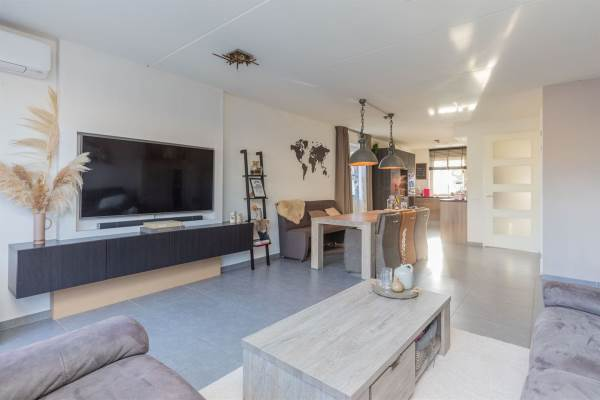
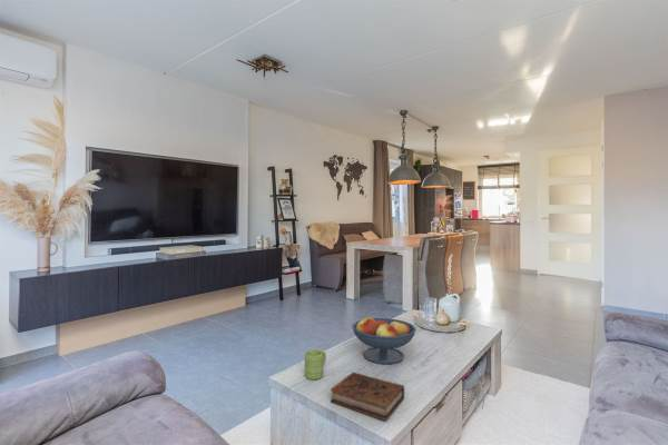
+ fruit bowl (383, 336)
+ book (367, 393)
+ mug (316, 363)
